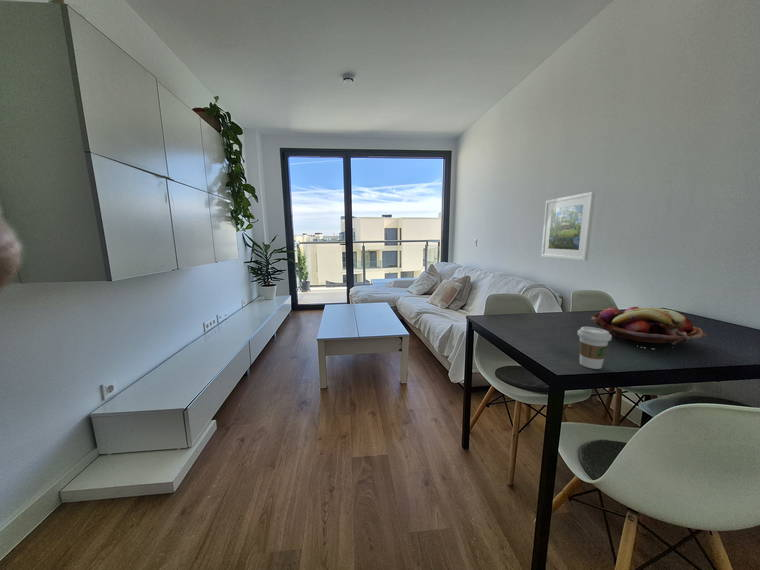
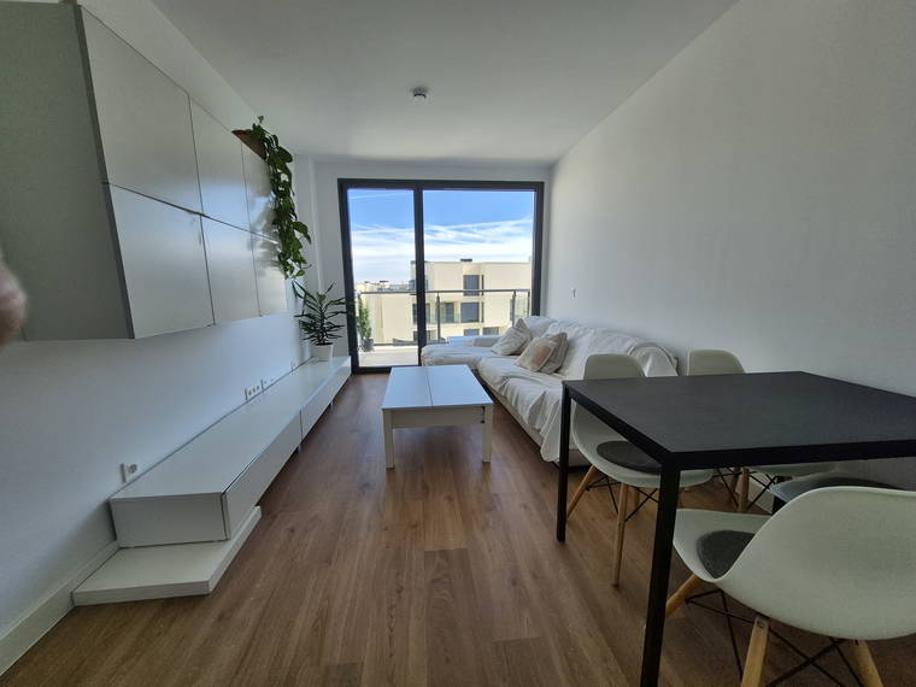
- coffee cup (592, 347)
- fruit basket (644, 323)
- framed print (564, 228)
